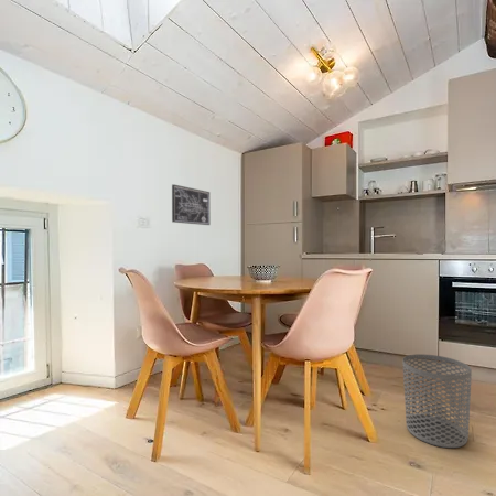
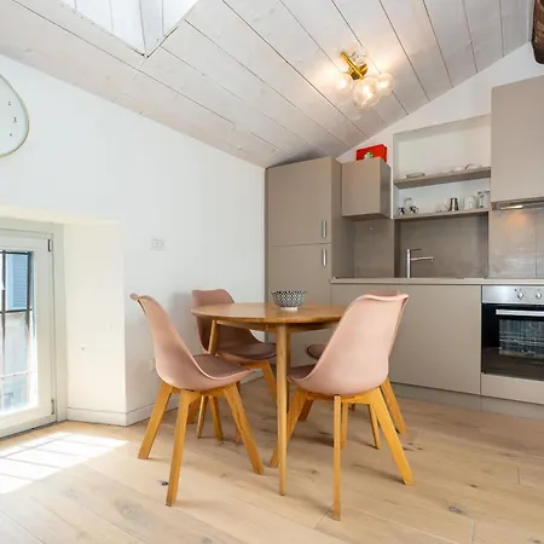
- wall art (192, 206)
- waste bin (434, 398)
